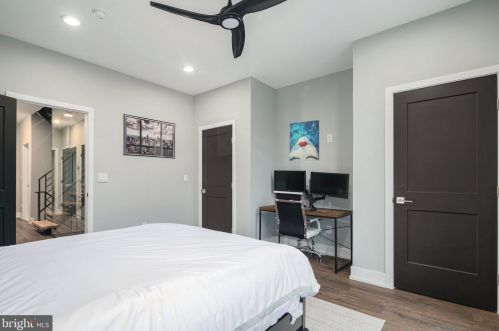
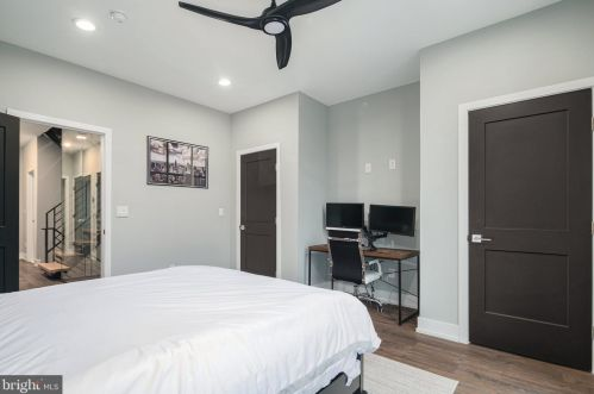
- wall art (303, 141)
